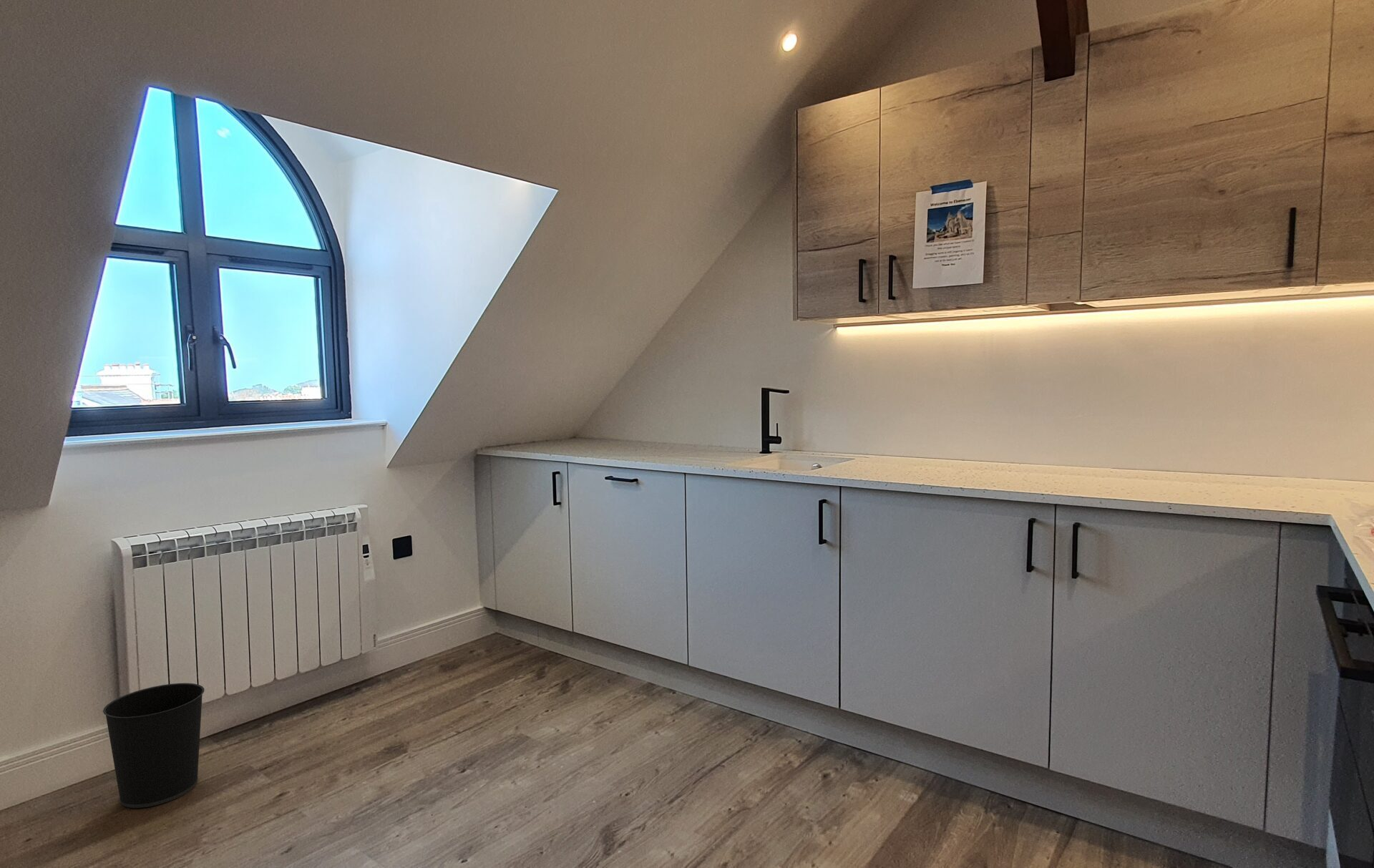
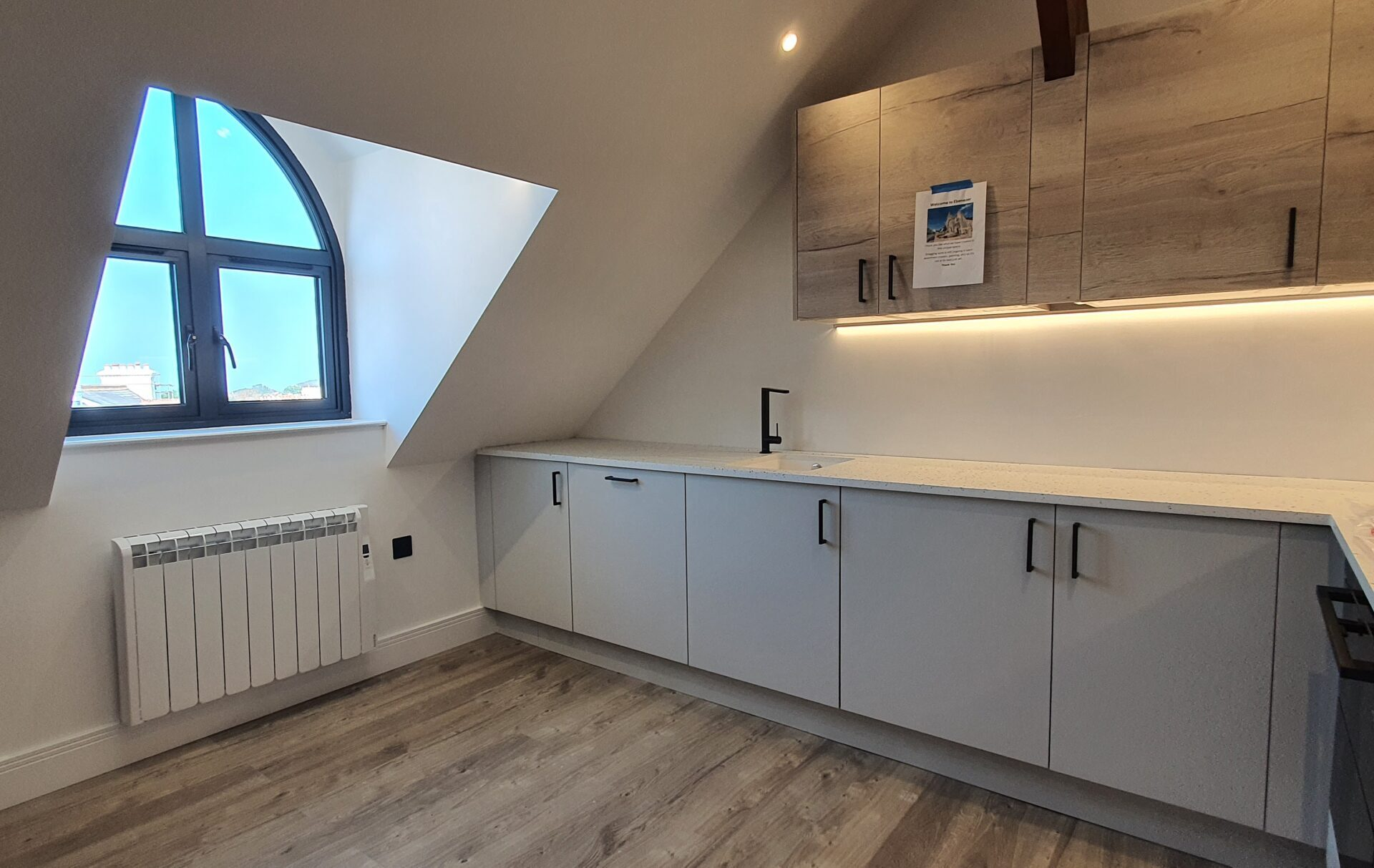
- wastebasket (157, 744)
